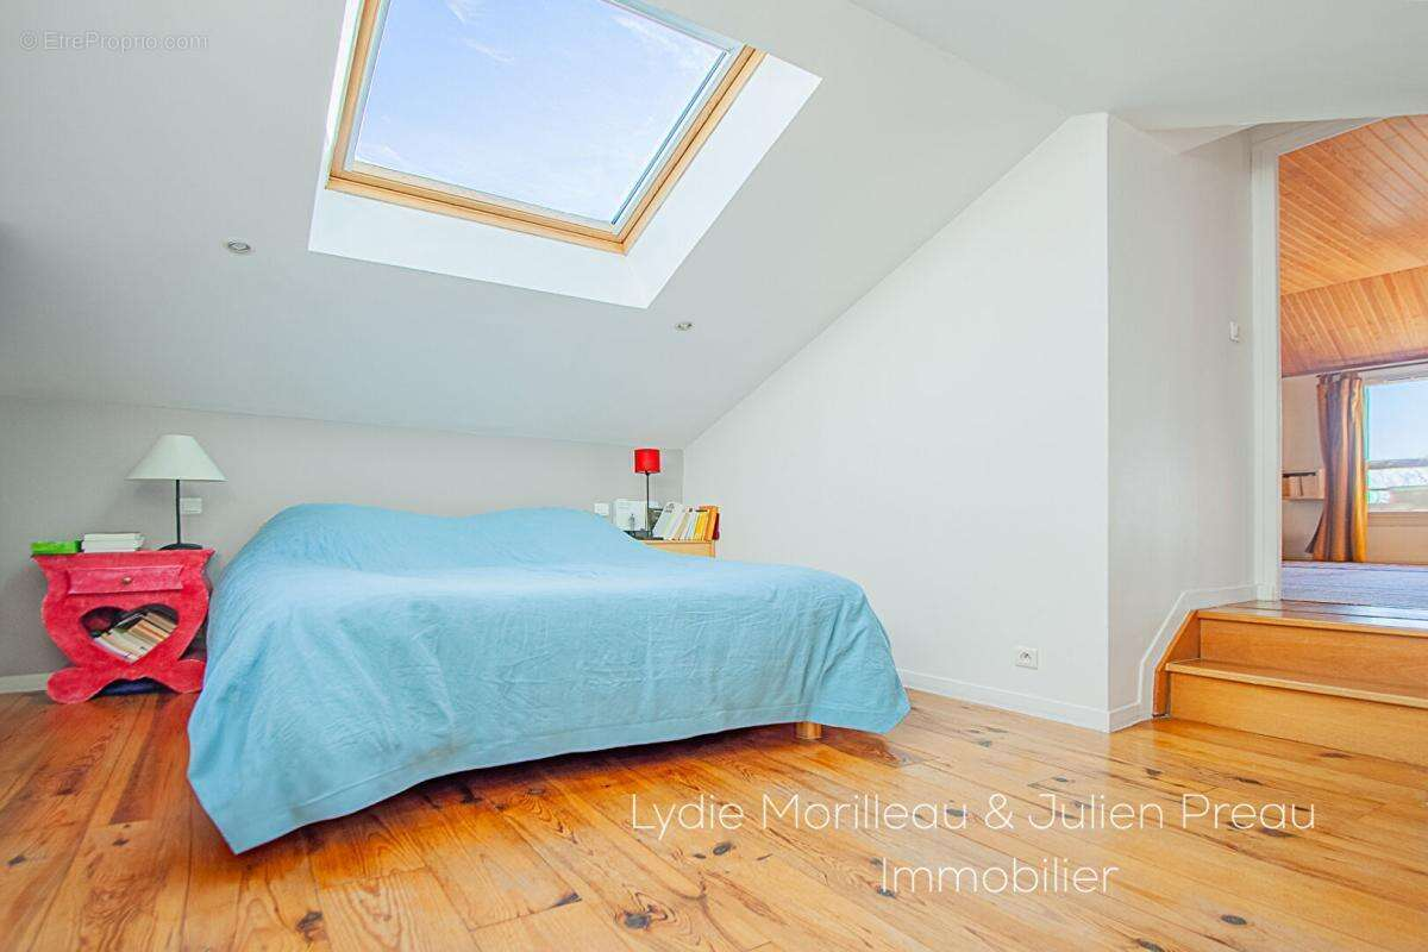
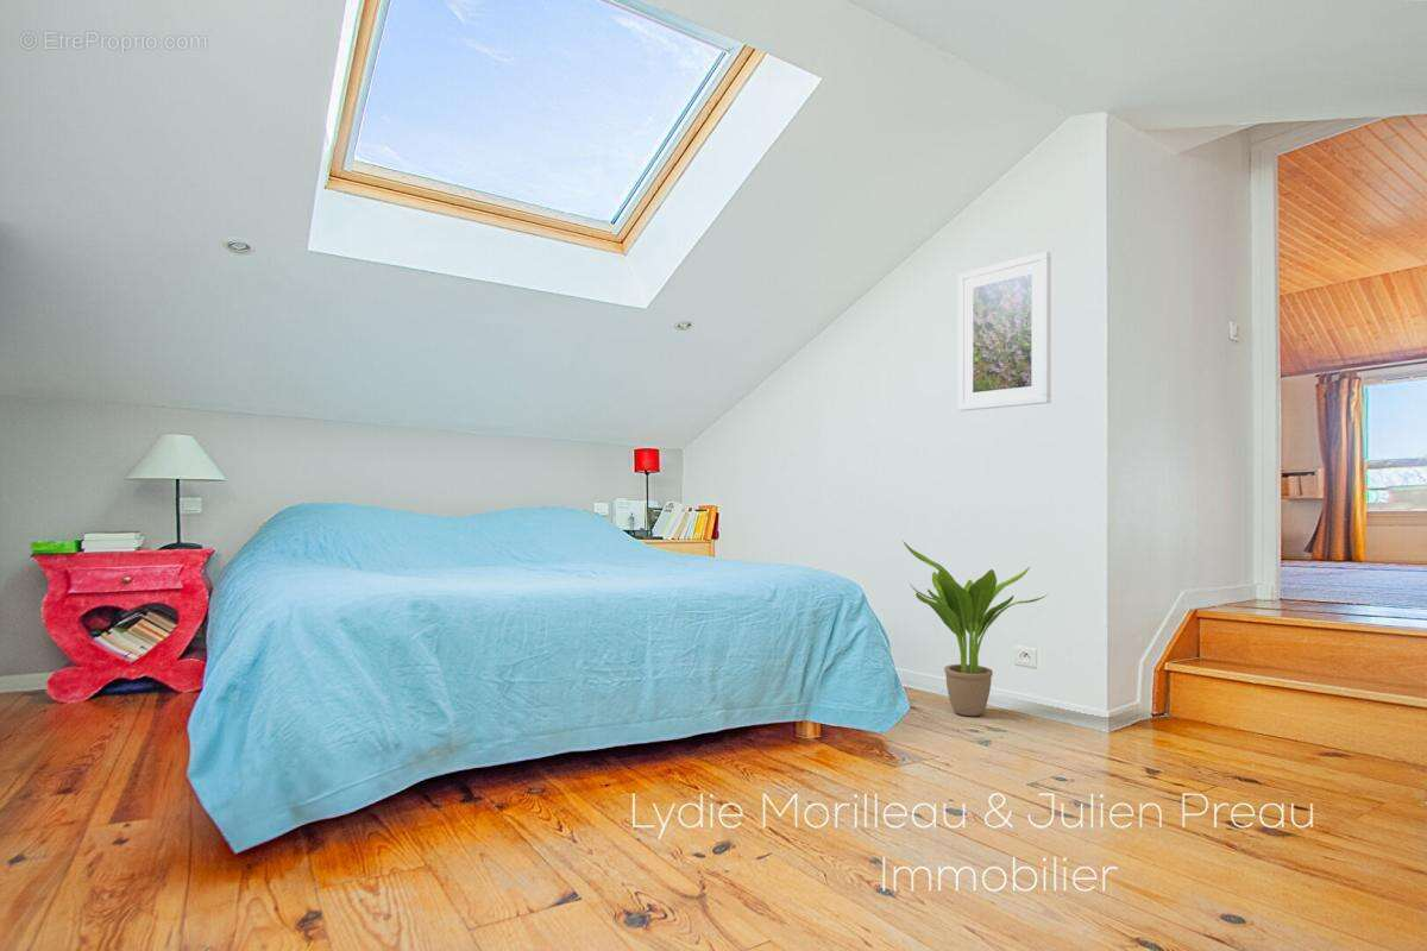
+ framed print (1001, 335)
+ potted plant (963, 629)
